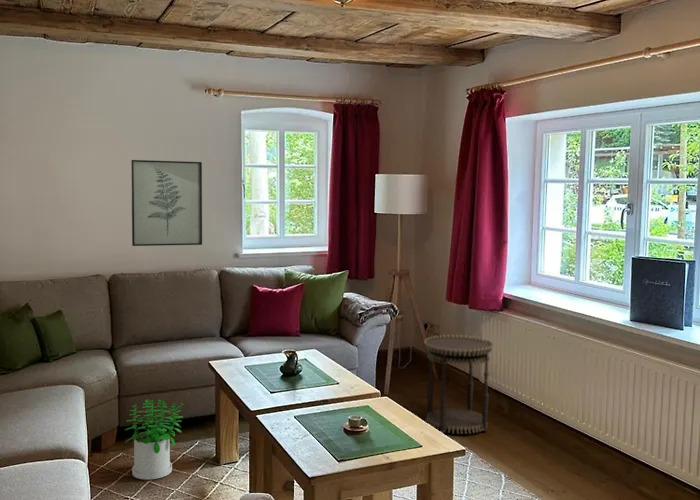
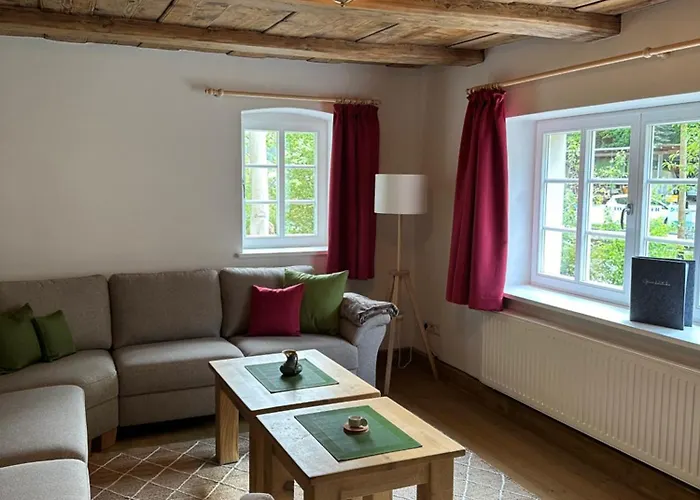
- side table (467, 383)
- wall art (167, 203)
- potted plant (156, 435)
